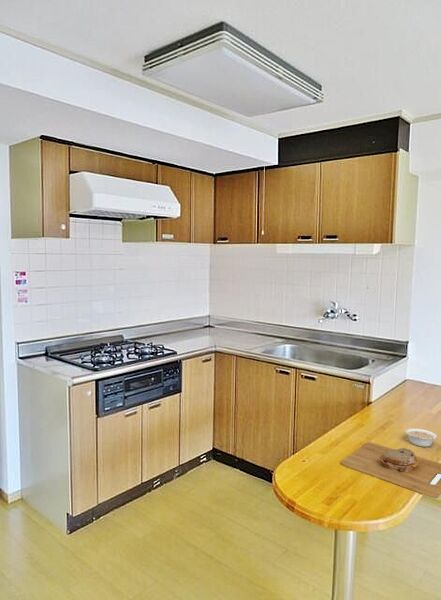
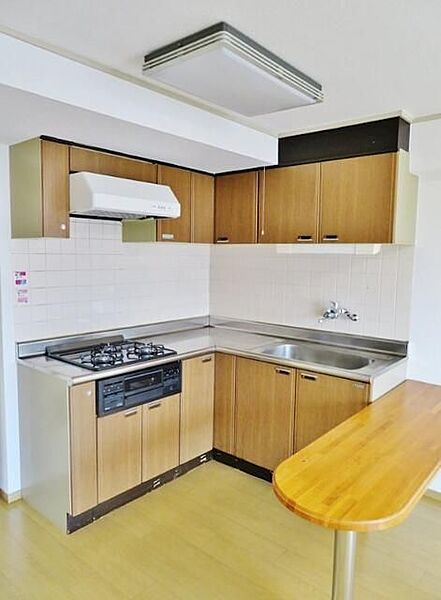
- legume (421, 437)
- cutting board (399, 459)
